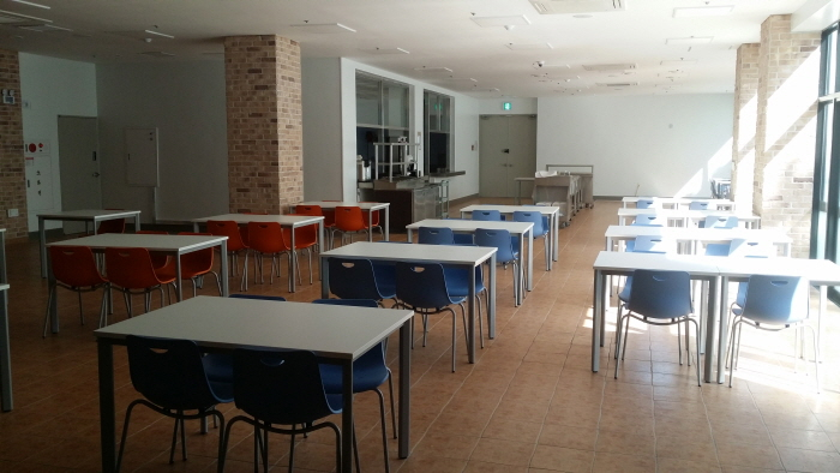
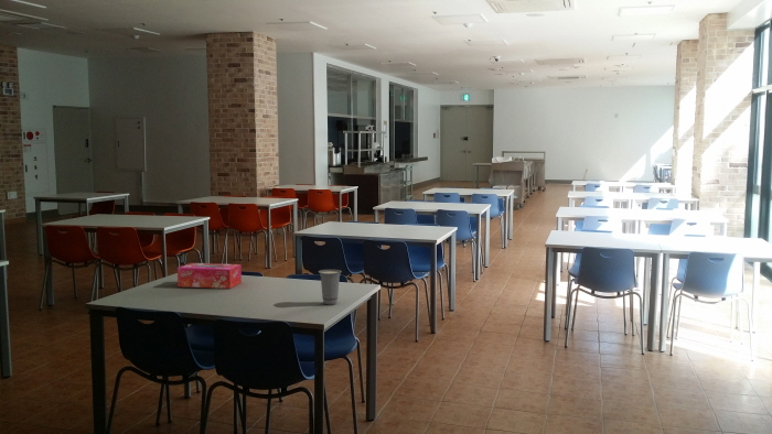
+ cup (330, 286)
+ tissue box (210, 275)
